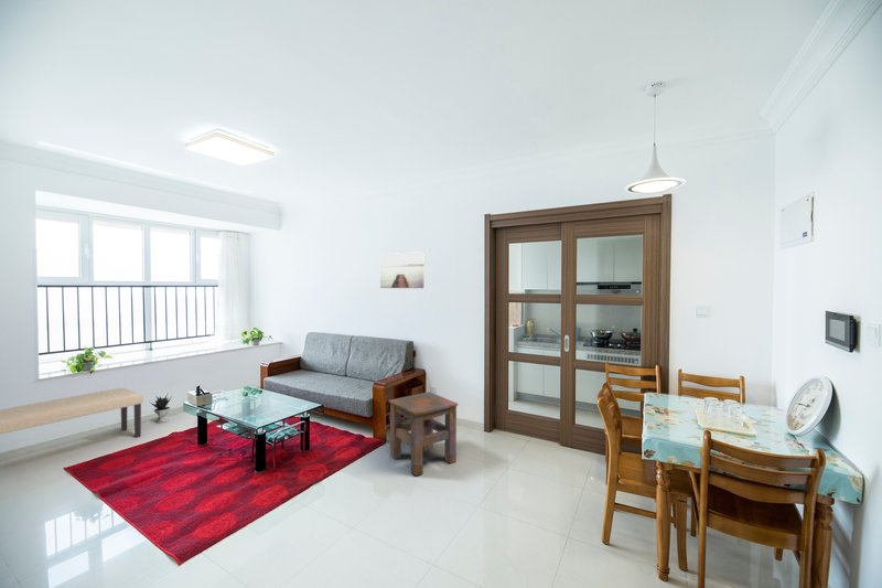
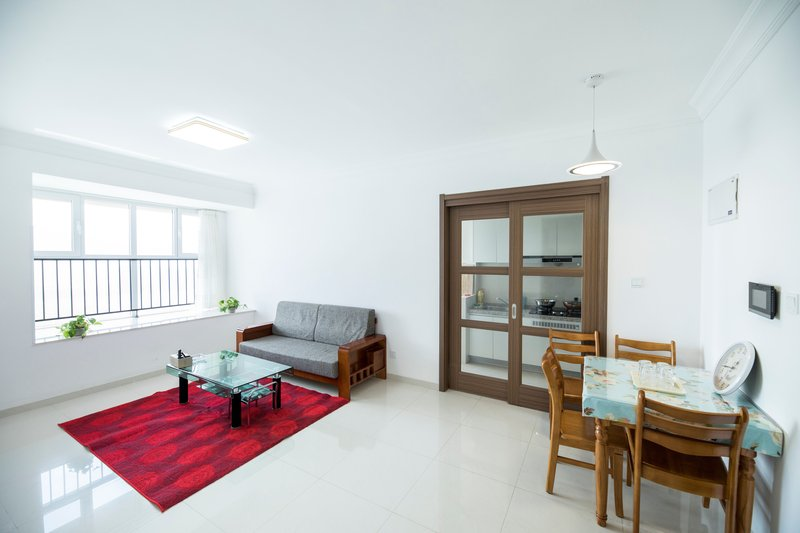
- potted plant (161, 407)
- side table (422, 430)
- bench (64, 419)
- wall art (401, 270)
